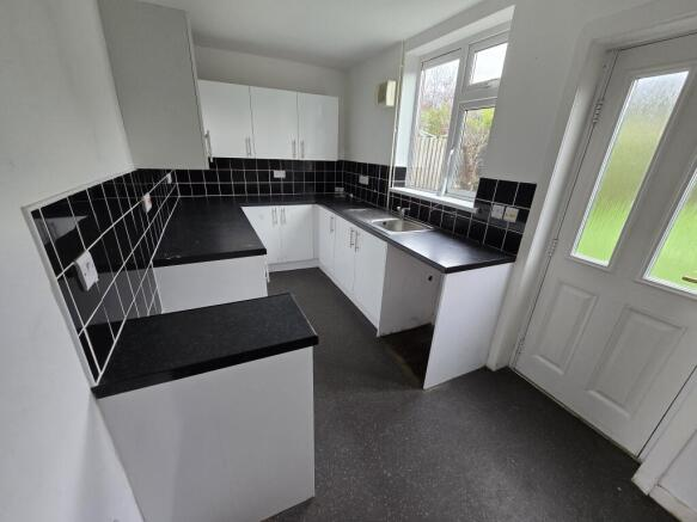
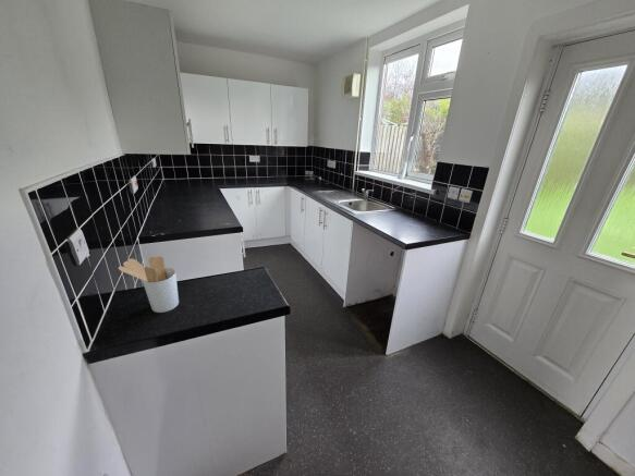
+ utensil holder (151, 283)
